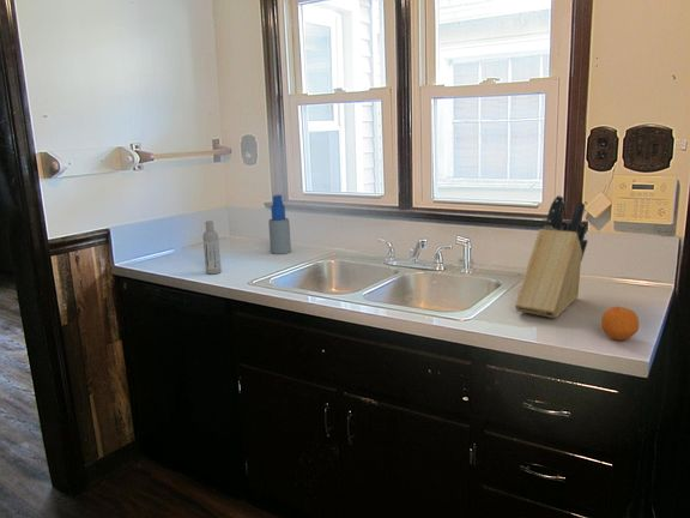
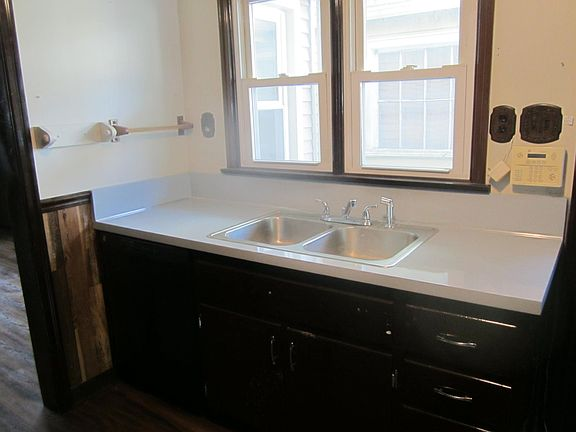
- spray bottle (279, 223)
- bottle (211, 247)
- fruit (619, 323)
- knife block (555, 252)
